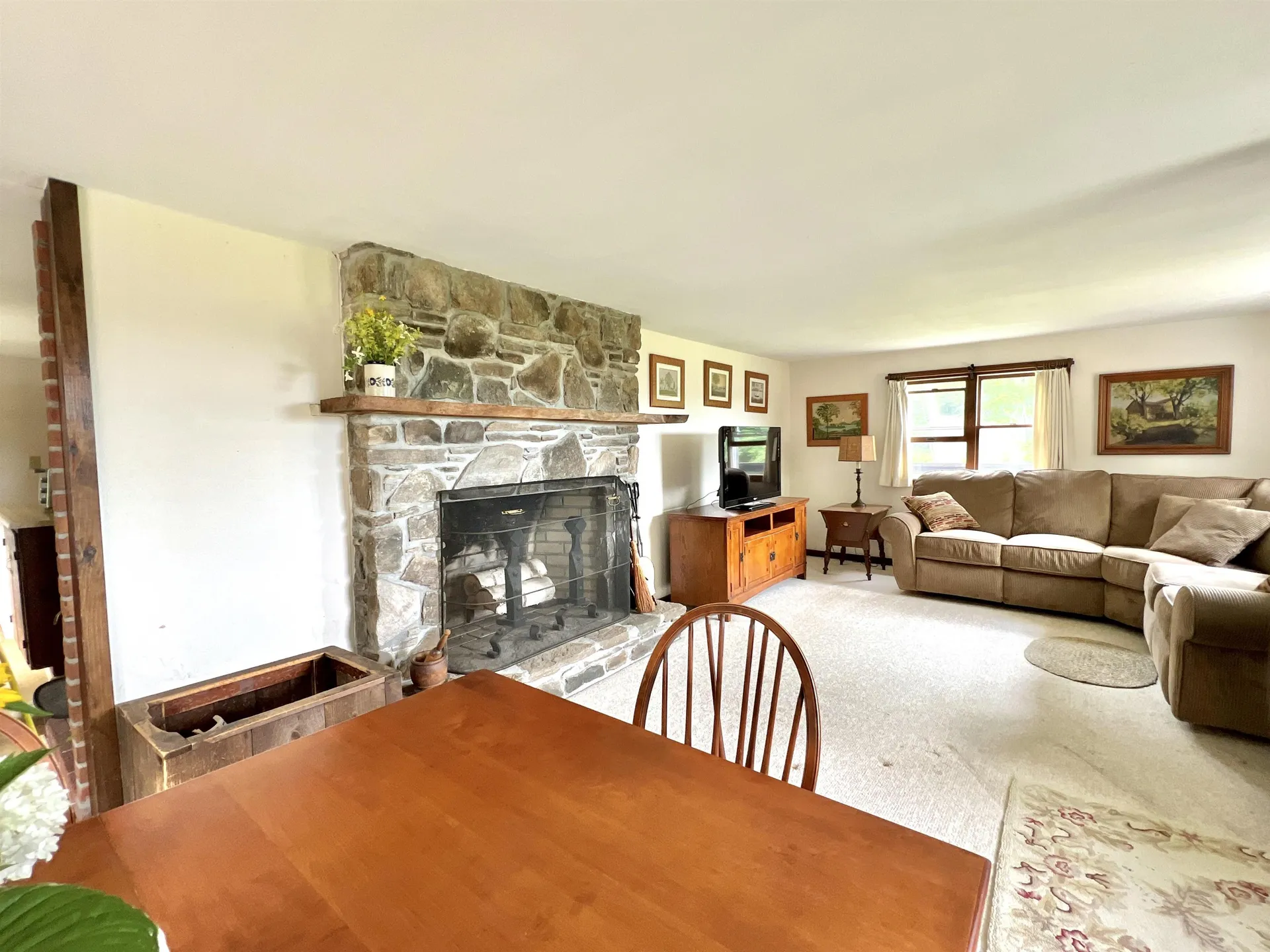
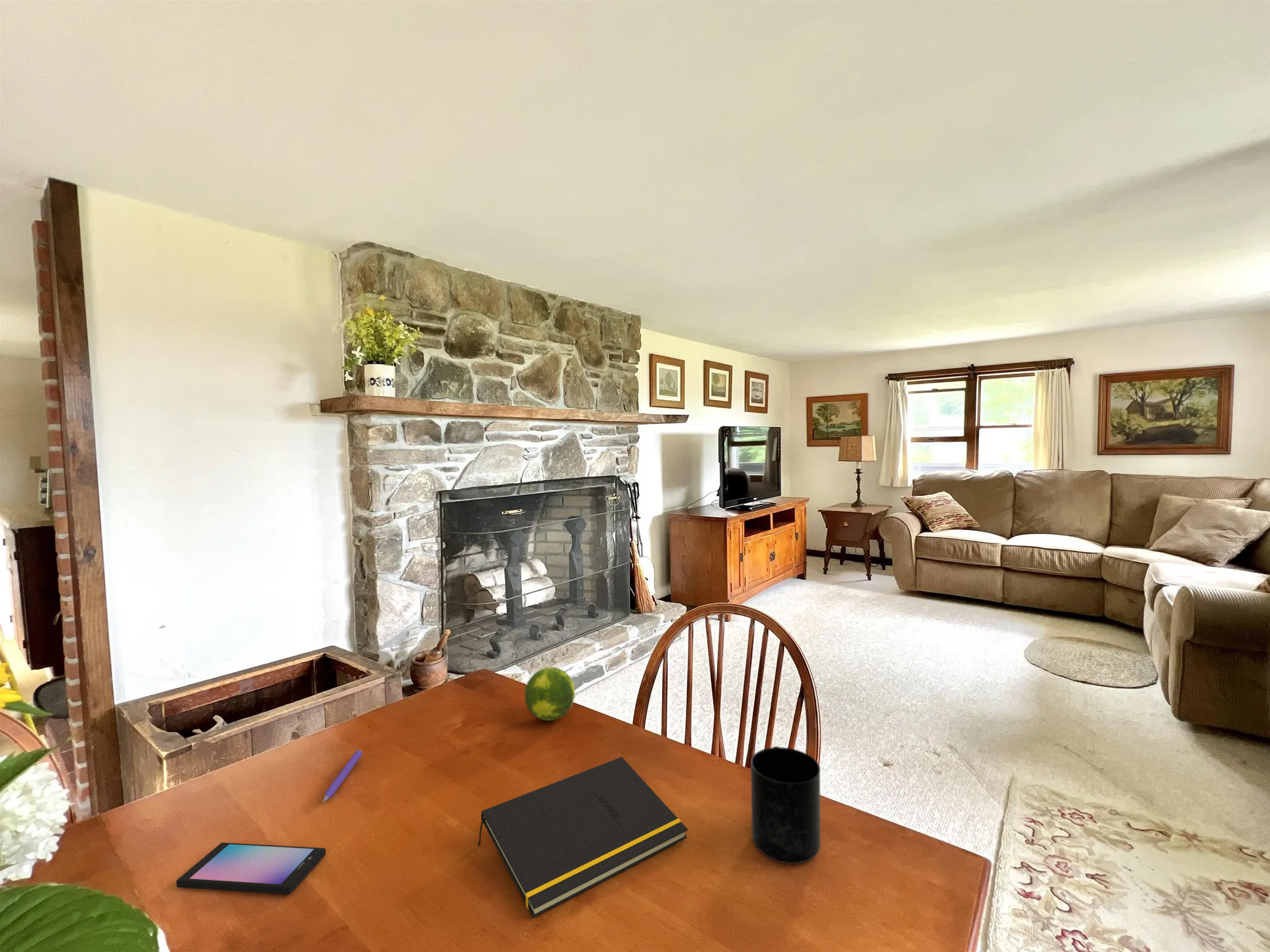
+ notepad (584, 824)
+ mug (783, 797)
+ fruit (550, 693)
+ smartphone (253, 867)
+ pen (343, 774)
